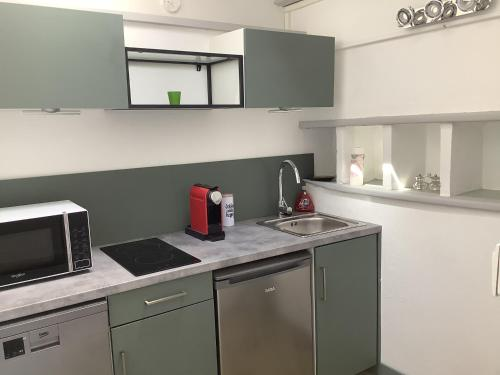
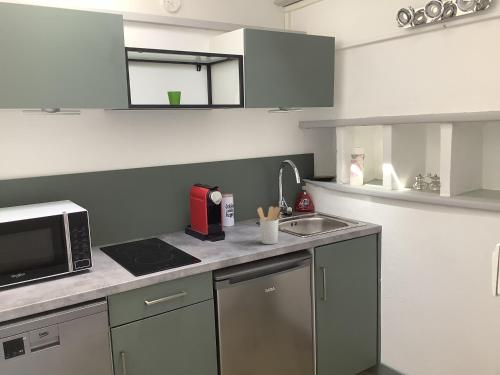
+ utensil holder (271, 224)
